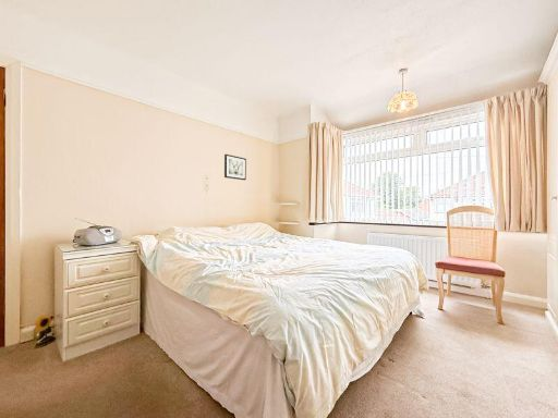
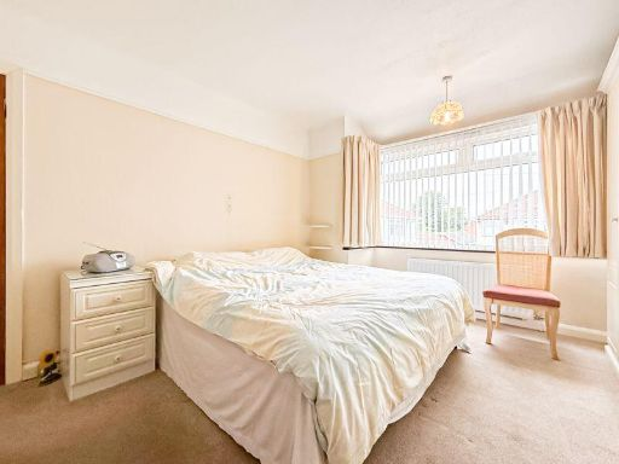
- wall art (235, 168)
